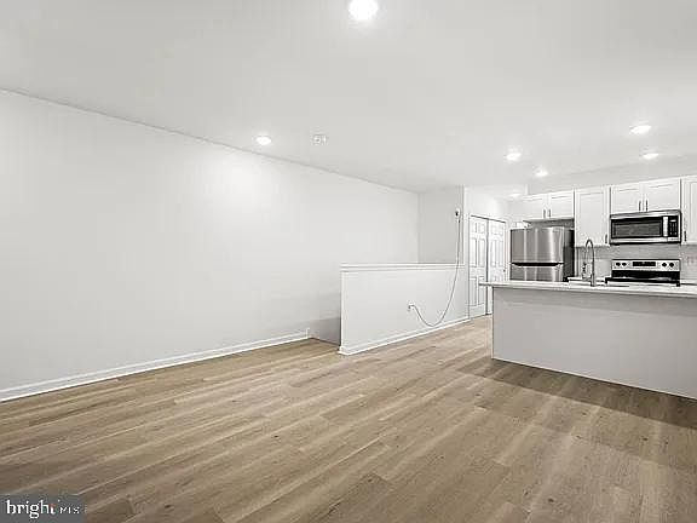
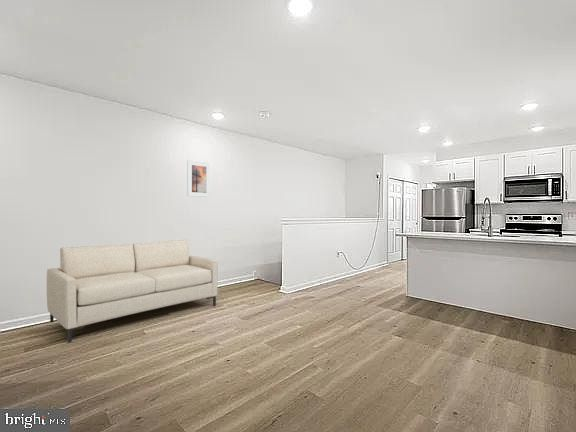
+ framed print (199, 179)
+ sofa (140, 278)
